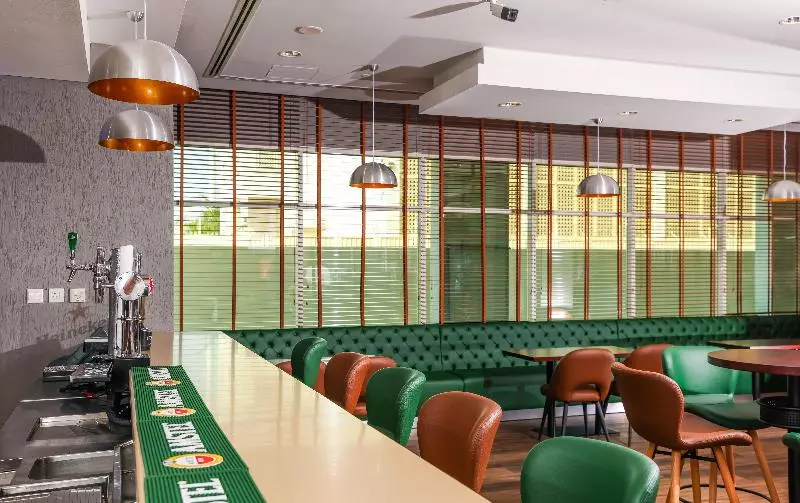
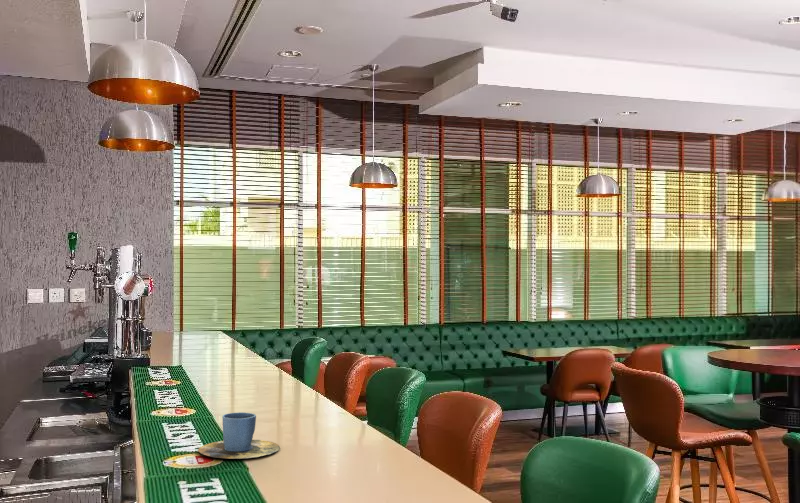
+ cup (239, 432)
